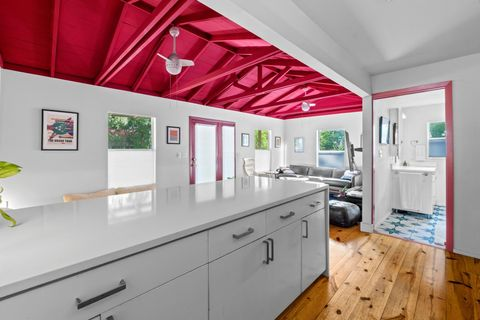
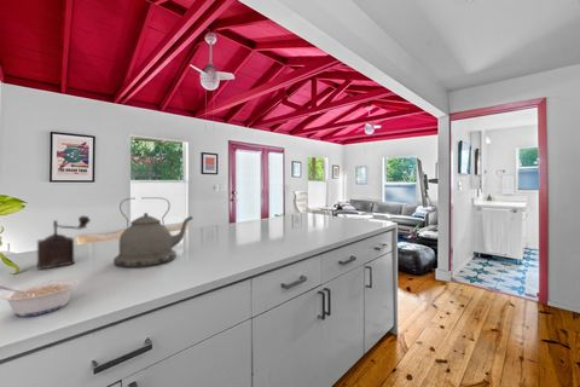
+ kettle (150, 227)
+ legume (39, 296)
+ pepper mill (64, 239)
